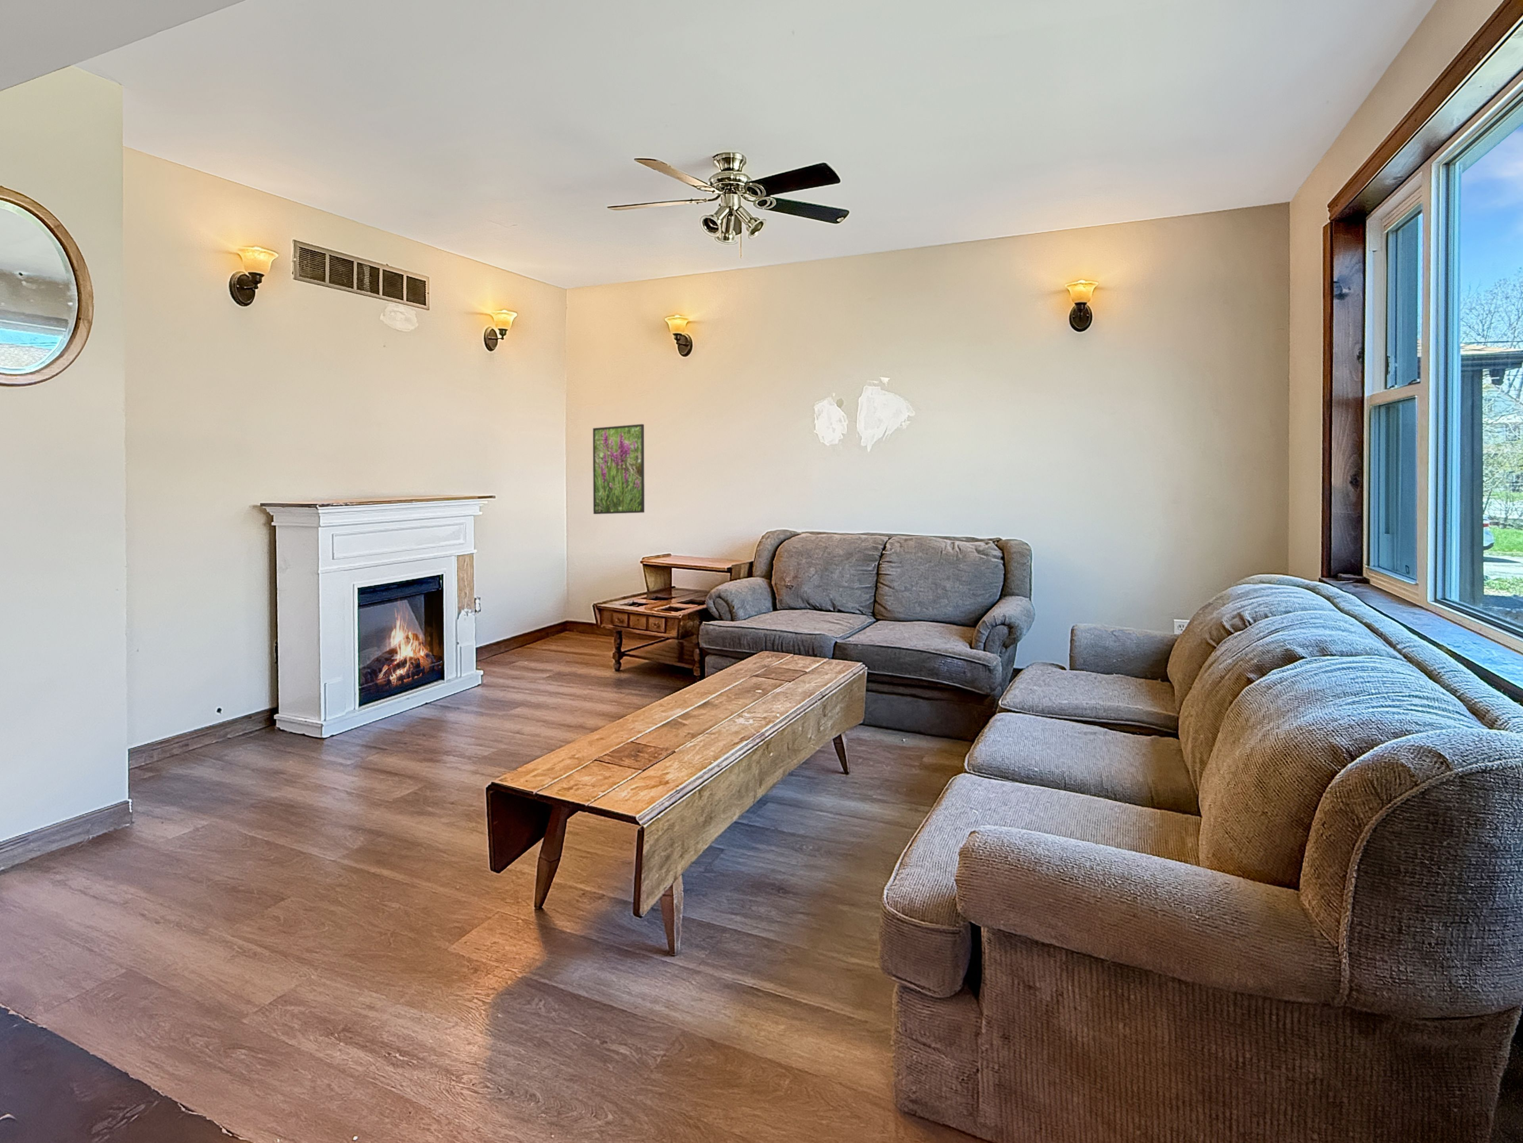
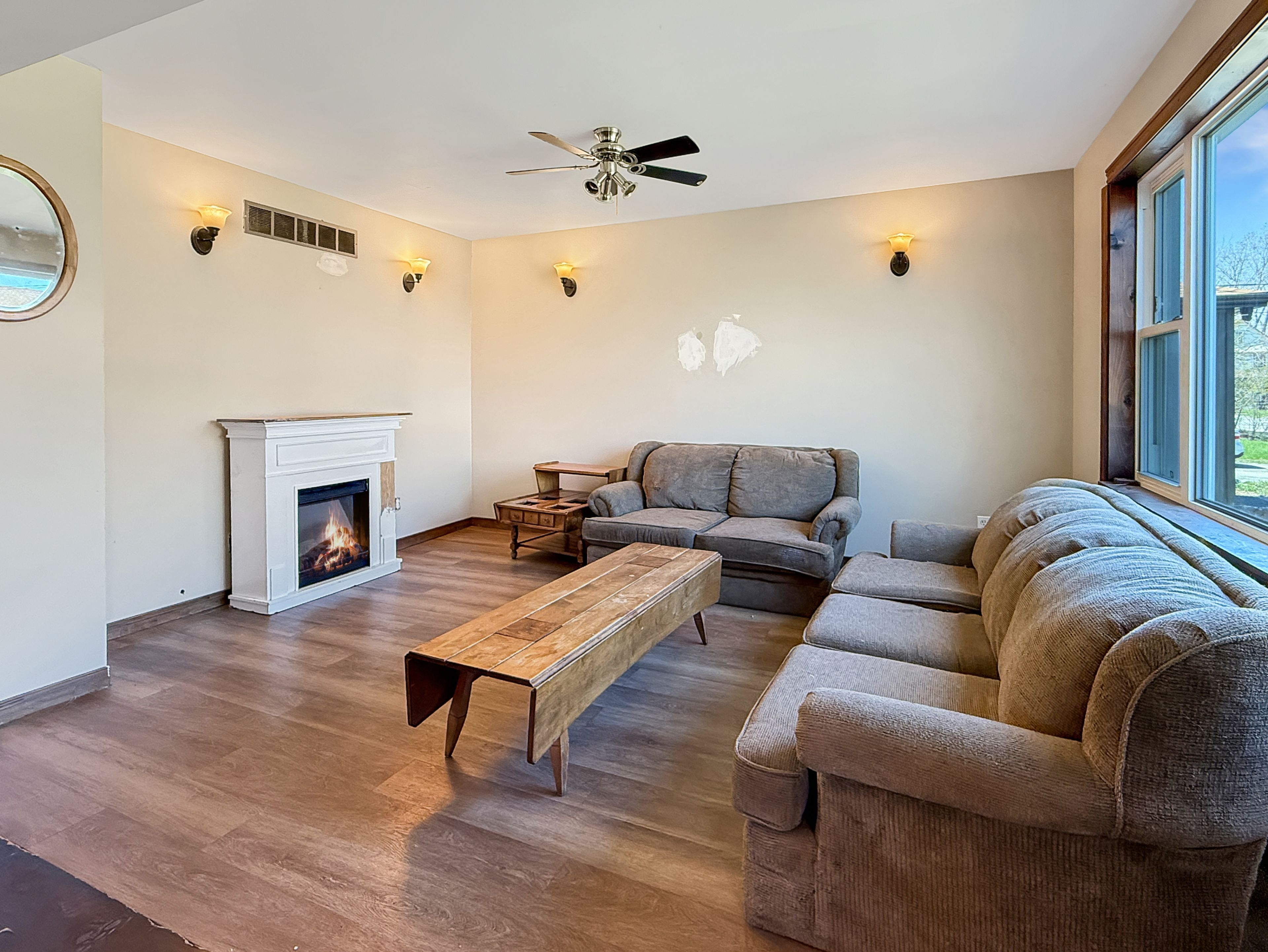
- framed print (619, 469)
